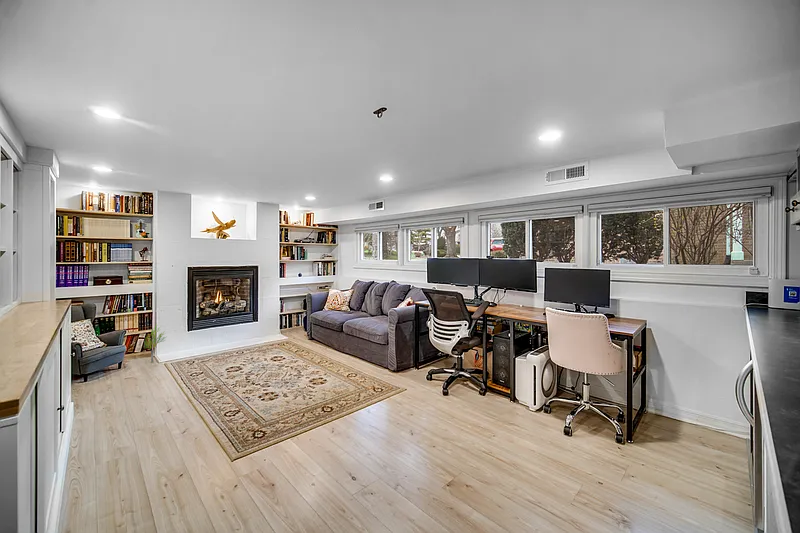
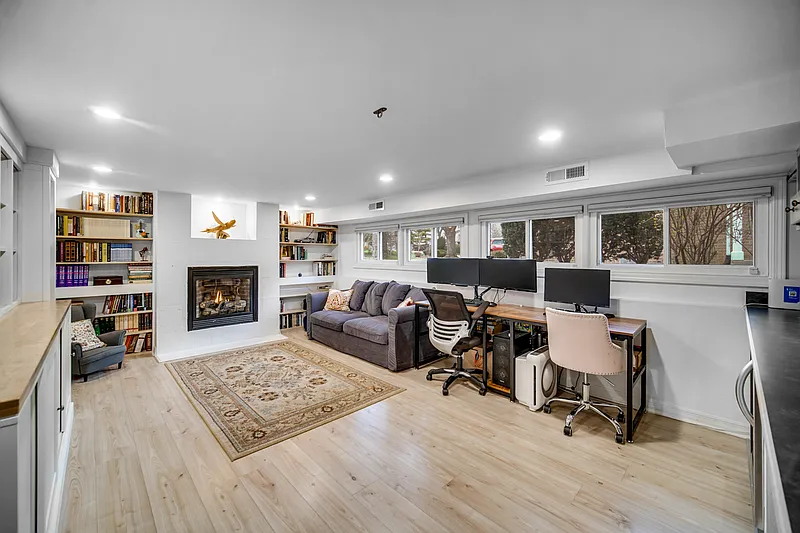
- decorative plant (150, 343)
